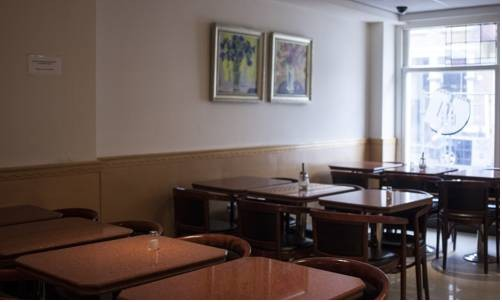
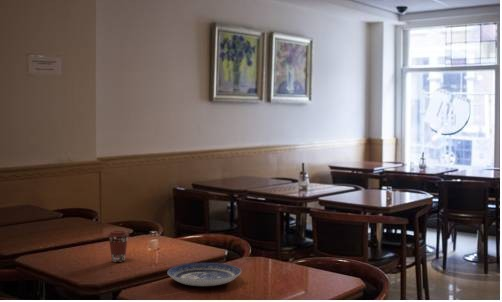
+ plate (204, 276)
+ coffee cup (118, 246)
